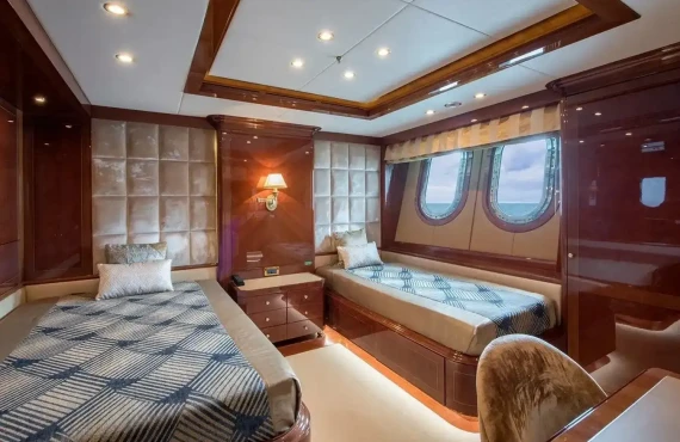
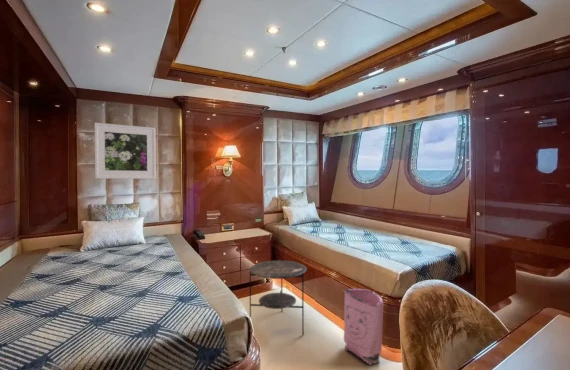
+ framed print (126, 152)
+ bag (362, 324)
+ side table (278, 296)
